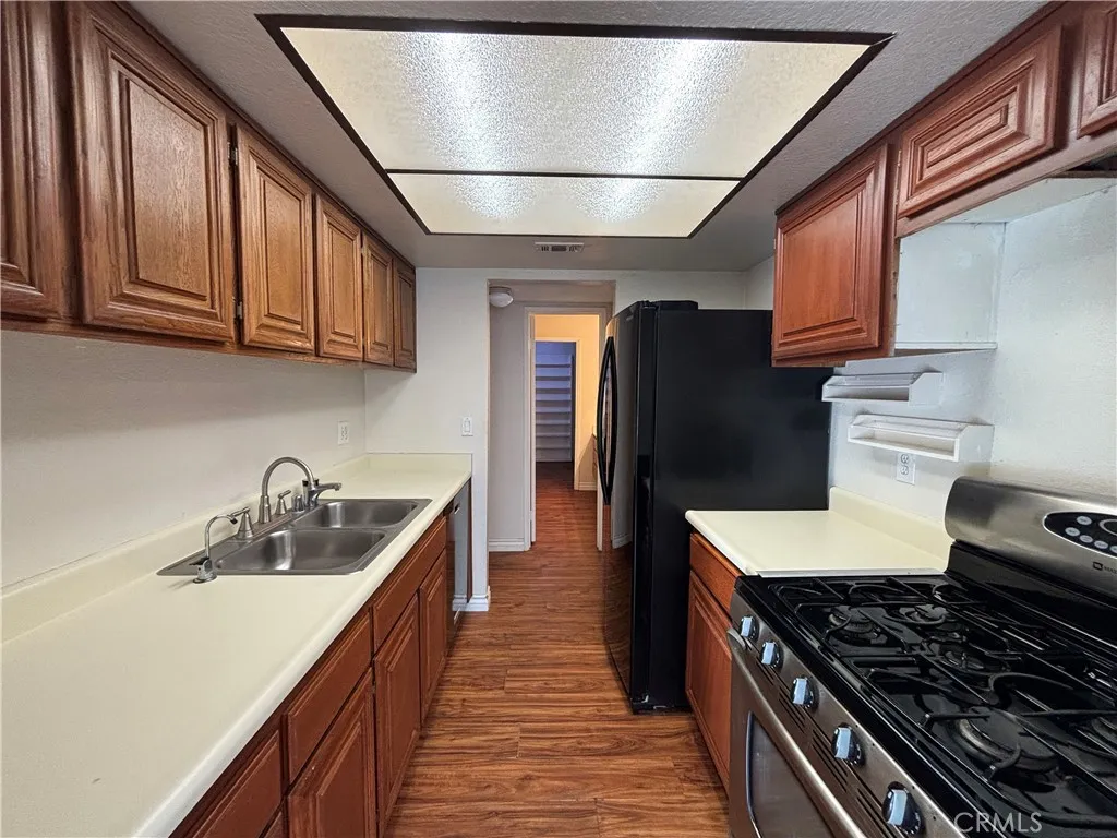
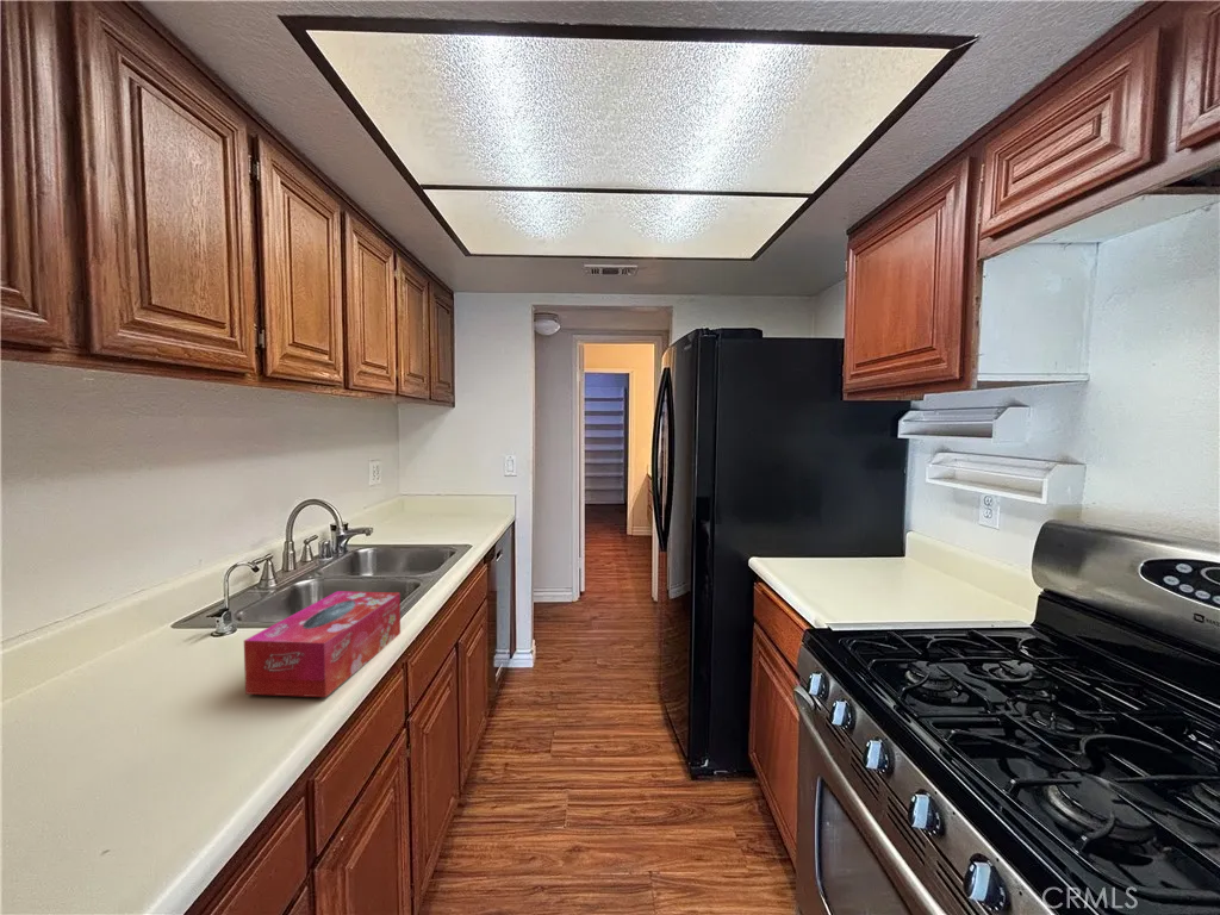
+ tissue box (331, 636)
